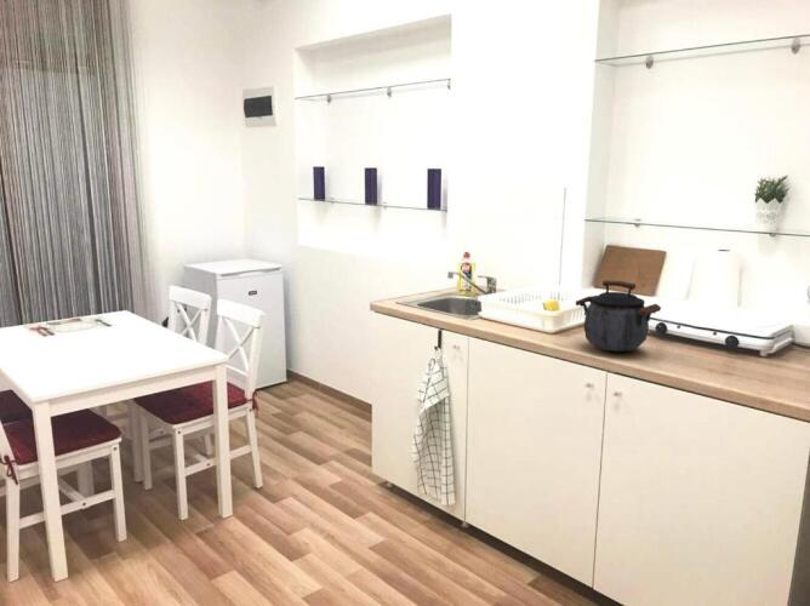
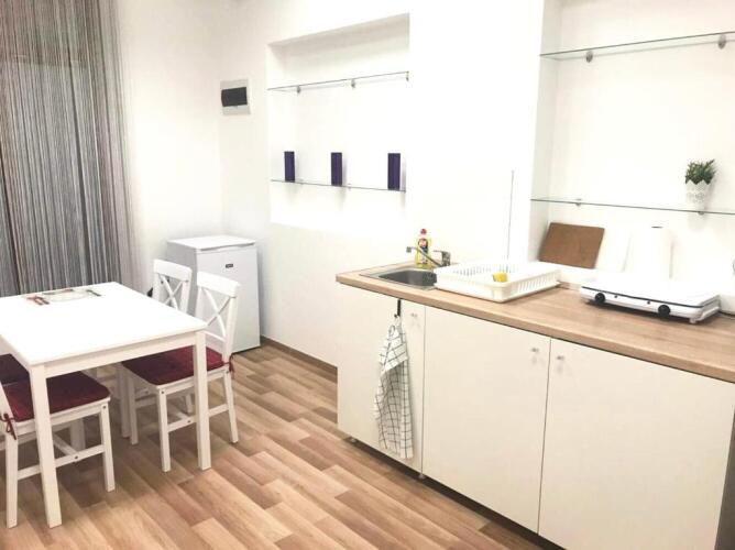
- kettle (616, 315)
